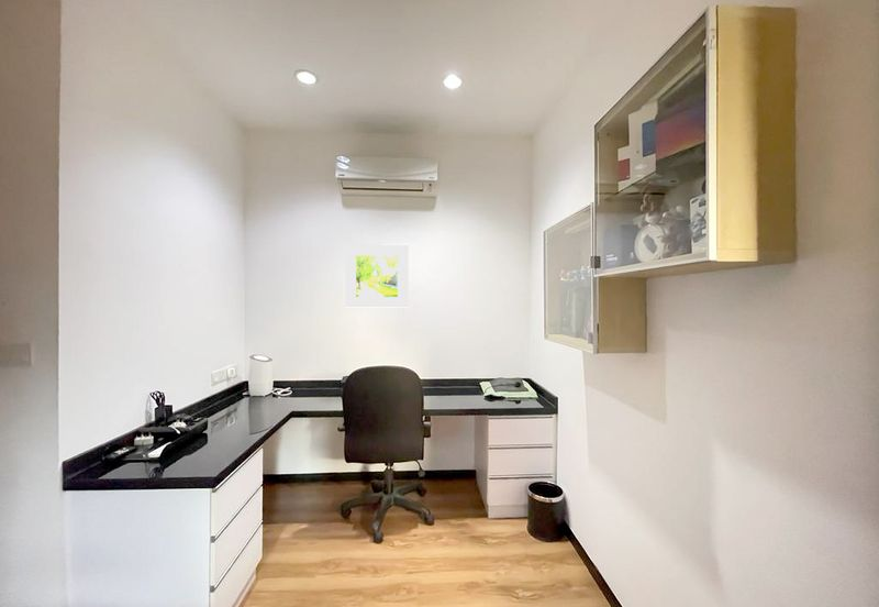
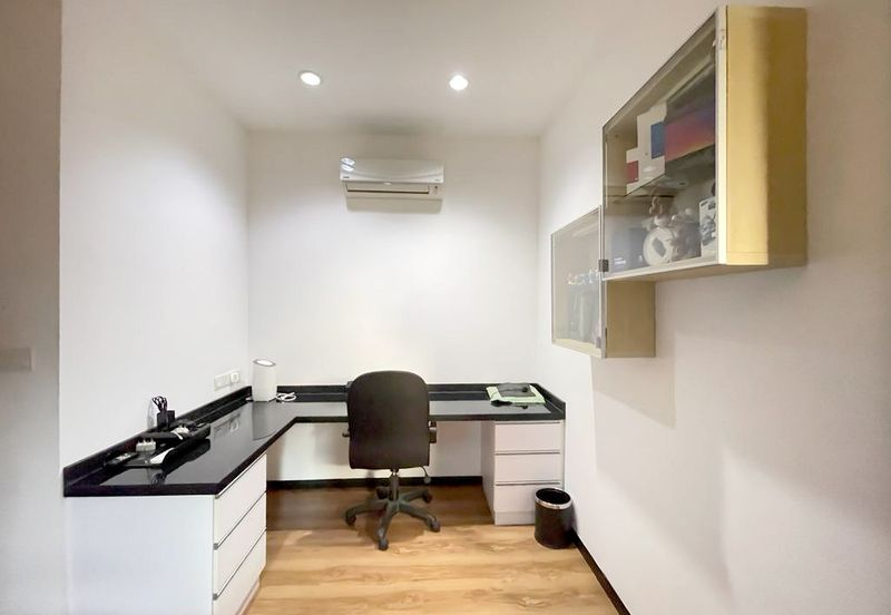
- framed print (377, 276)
